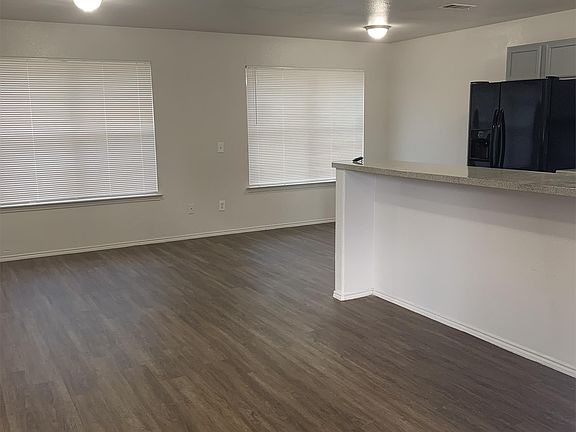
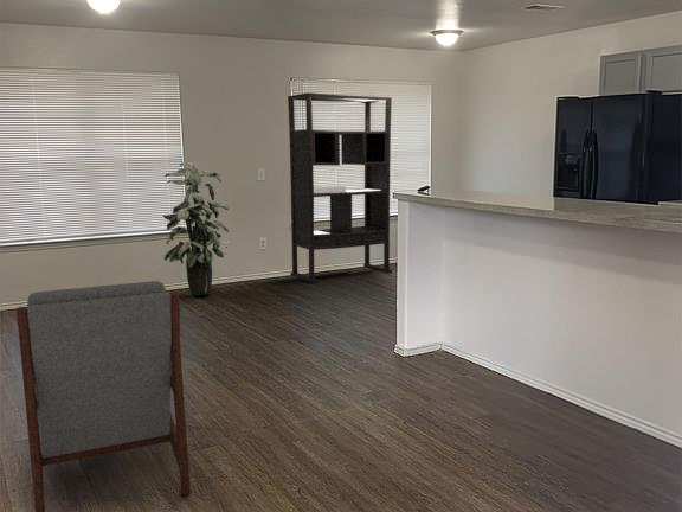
+ armchair (99, 372)
+ indoor plant (193, 229)
+ shelving unit (341, 186)
